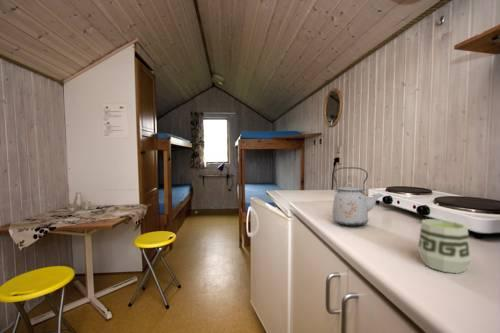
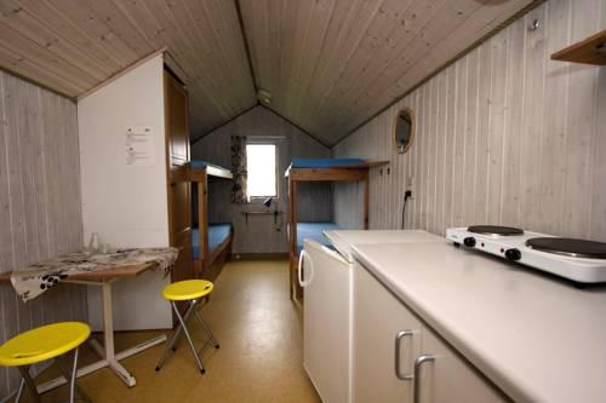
- kettle (356, 195)
- cup (442, 244)
